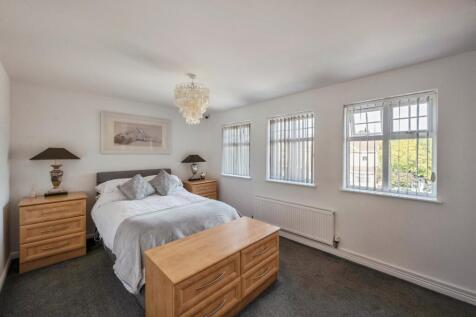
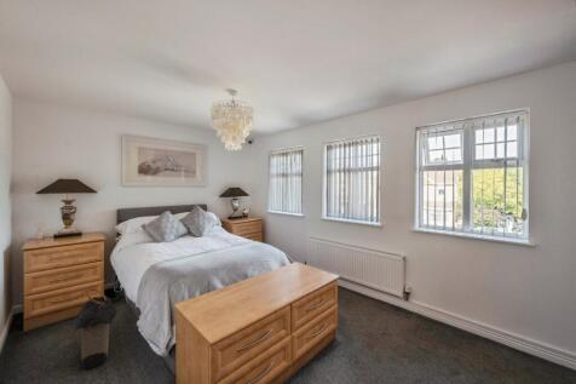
+ laundry hamper (97, 322)
